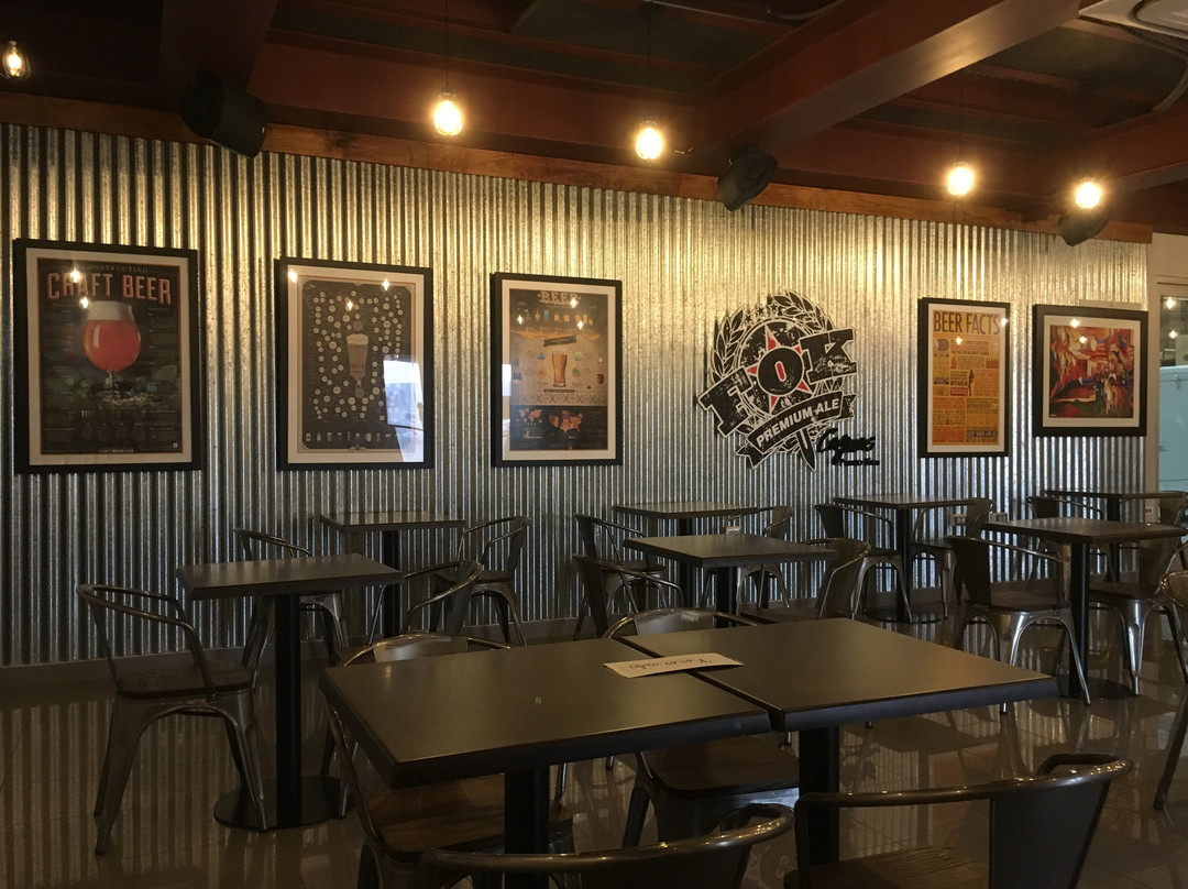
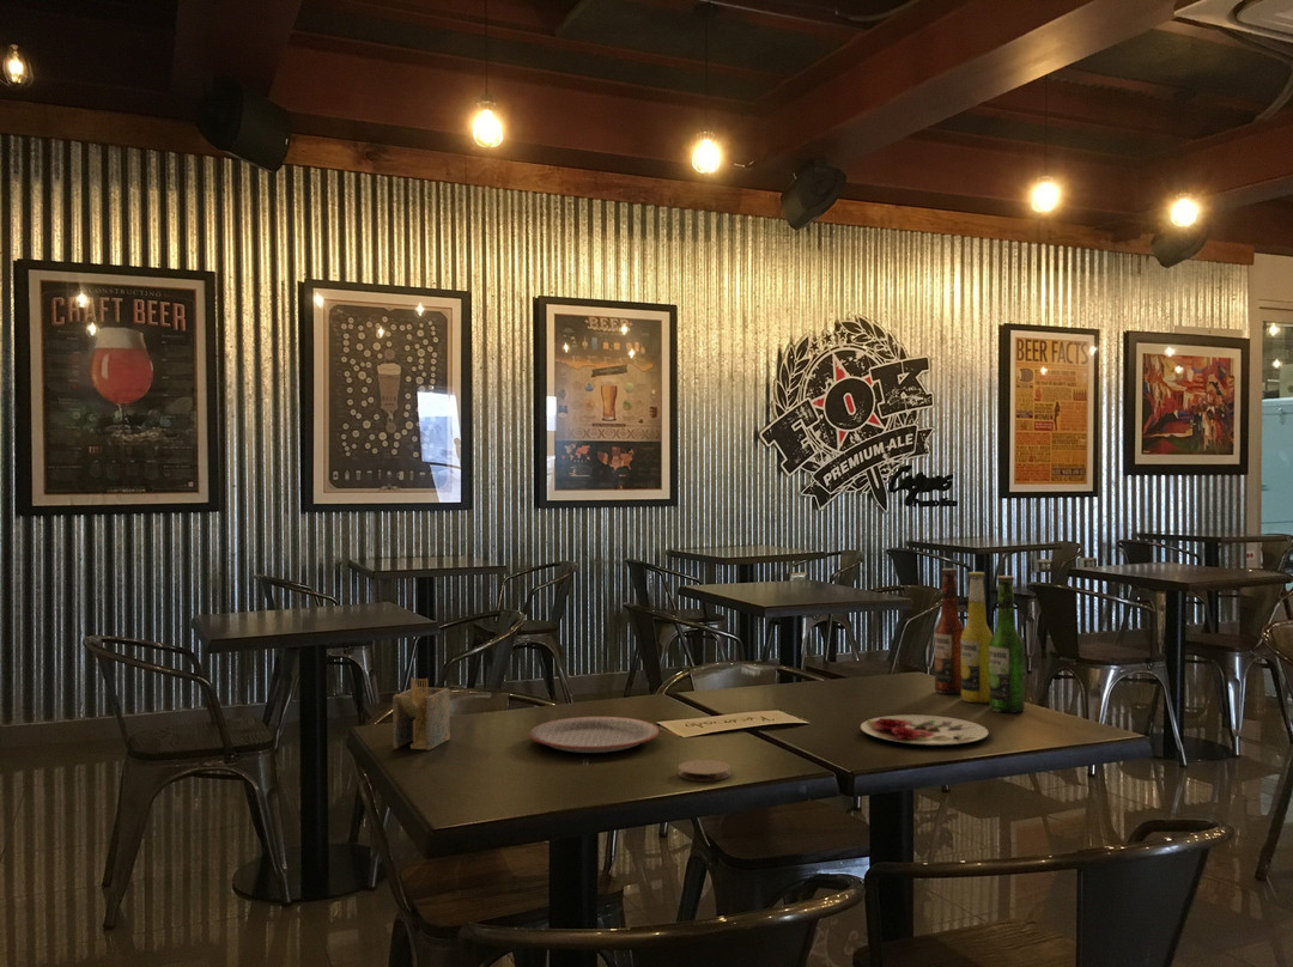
+ plate (594, 736)
+ napkin holder (421, 708)
+ plate (923, 728)
+ beer bottle (977, 635)
+ coaster (704, 770)
